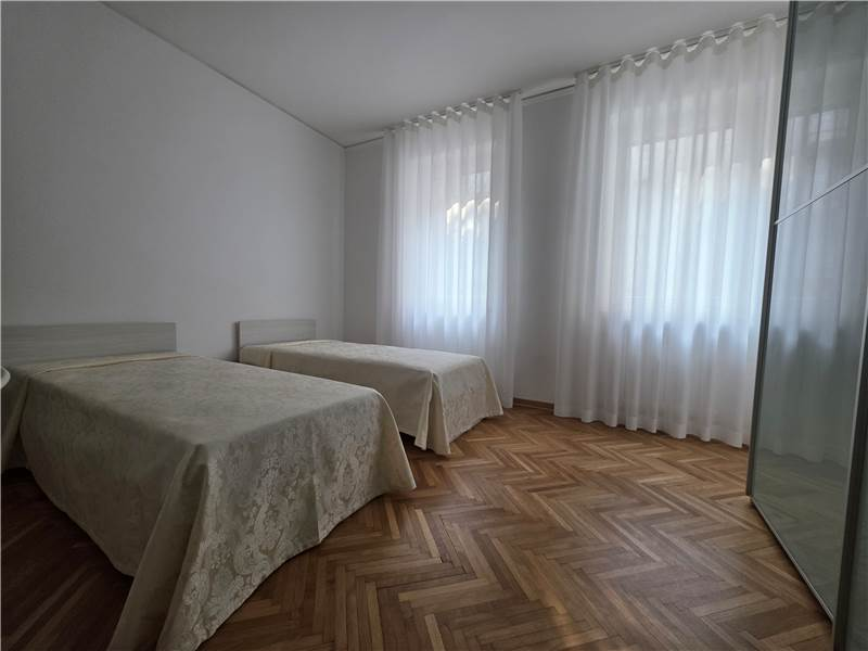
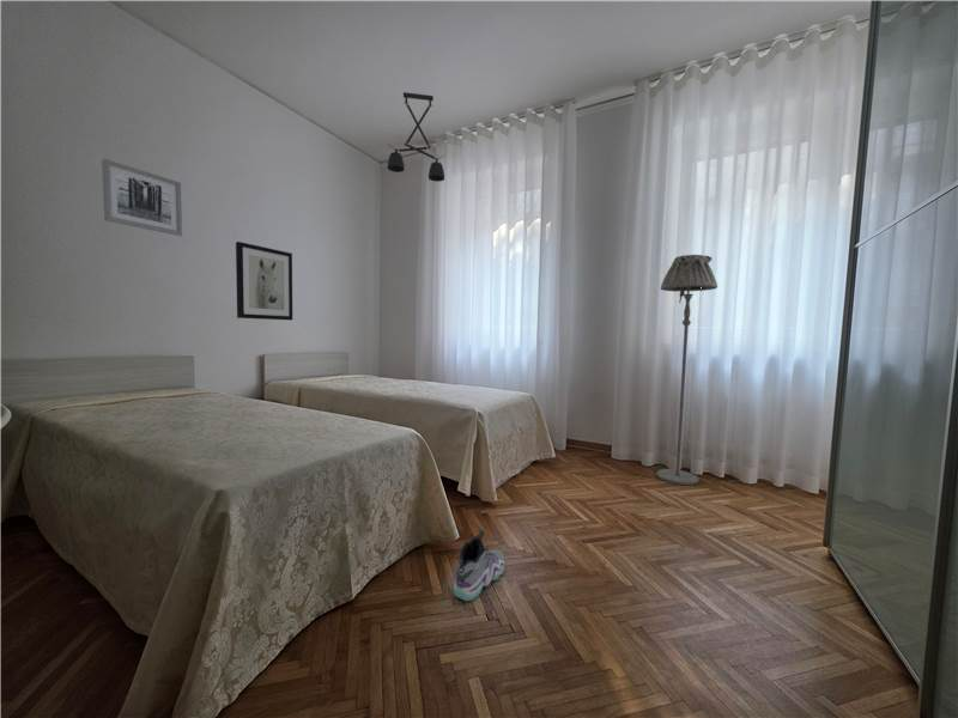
+ ceiling light fixture (413, 133)
+ floor lamp (683, 369)
+ sneaker (483, 553)
+ wall art (266, 284)
+ wall art (145, 200)
